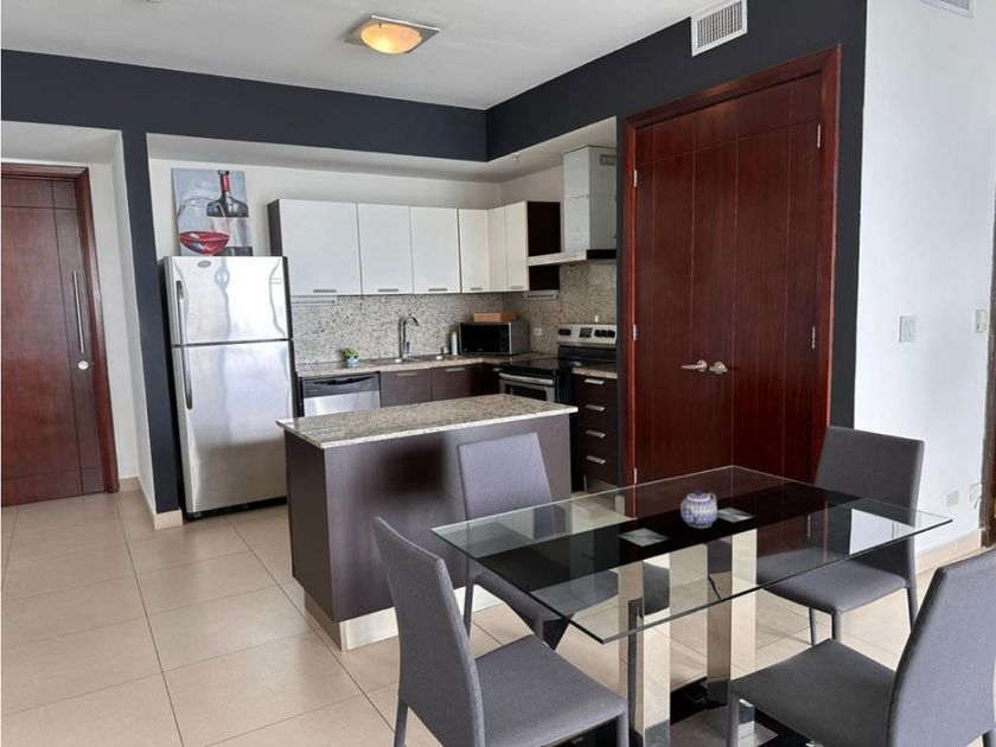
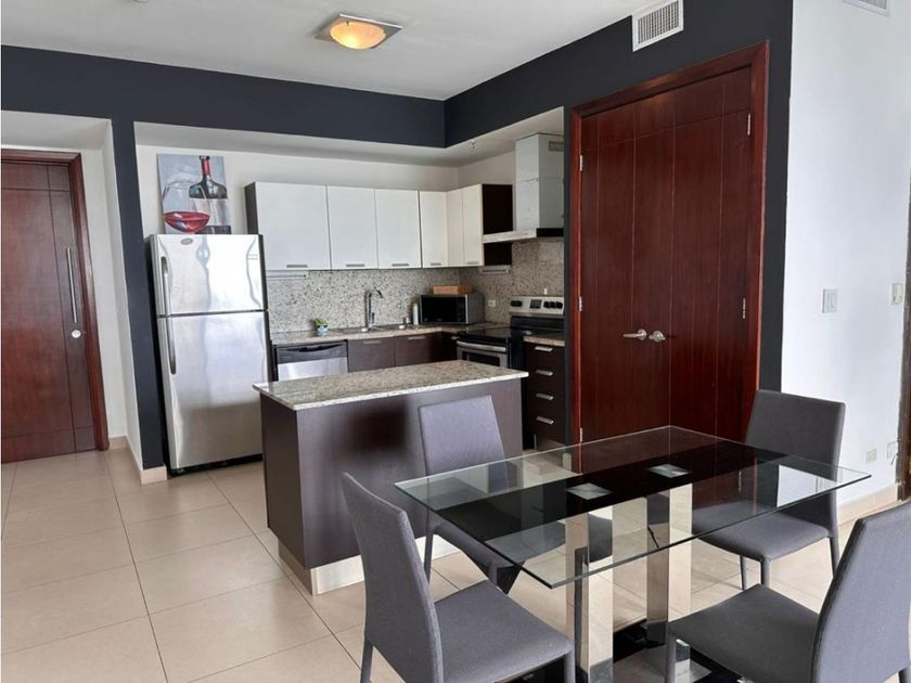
- teapot (698, 506)
